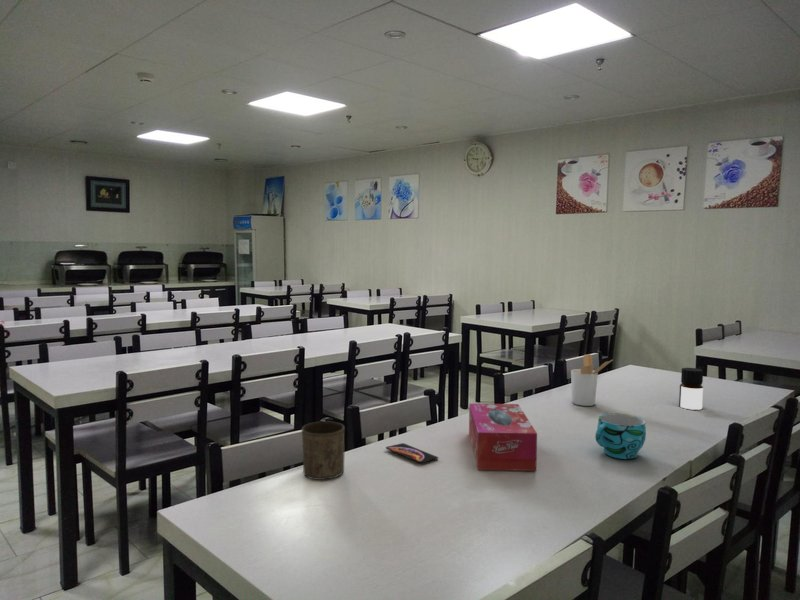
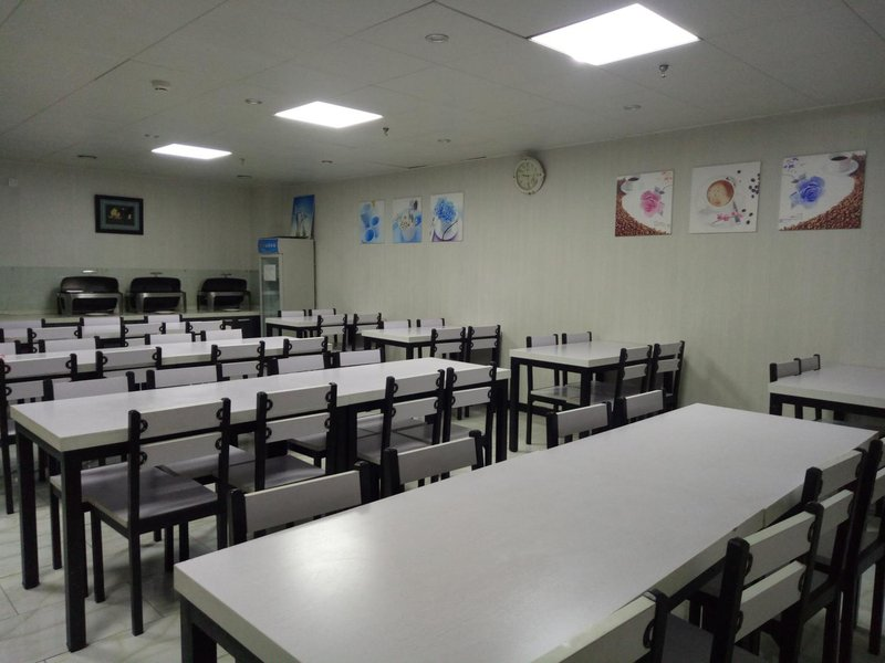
- smartphone (411, 452)
- bottle (691, 388)
- cup (323, 450)
- utensil holder (591, 380)
- cup (620, 437)
- tissue box (499, 434)
